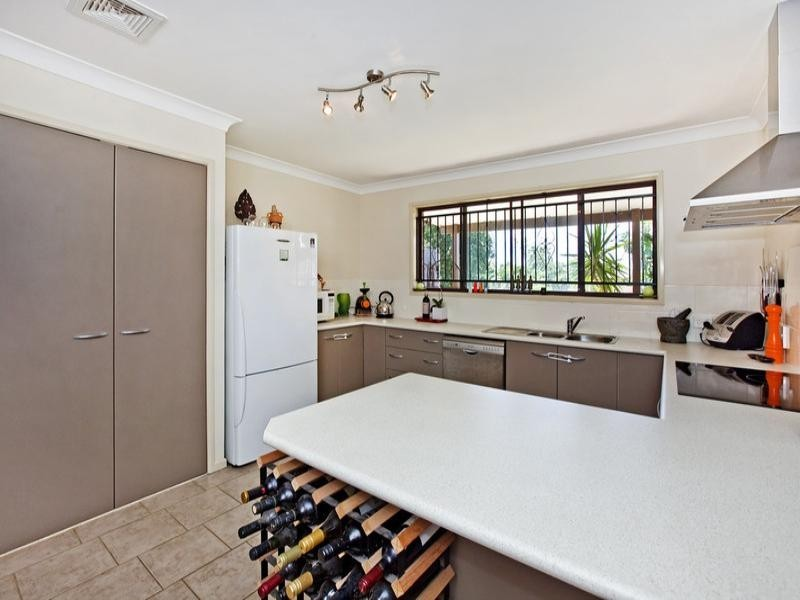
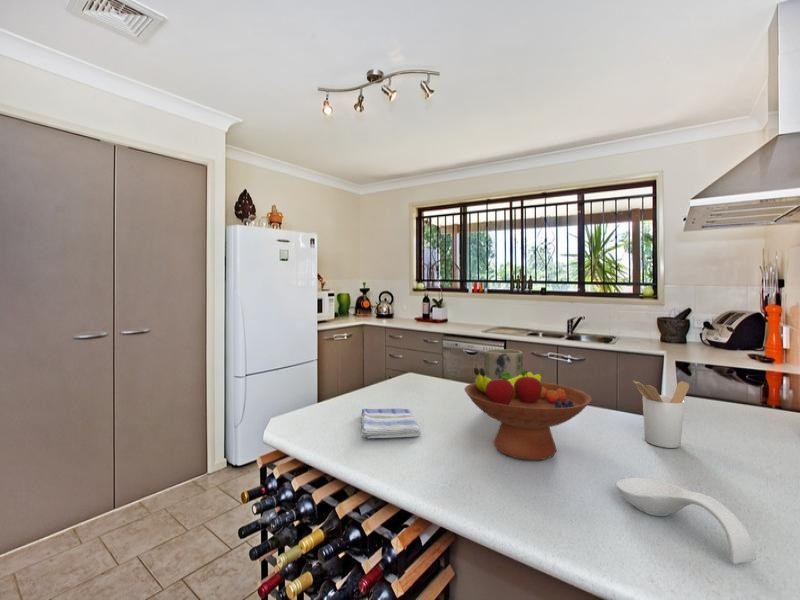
+ utensil holder (657, 411)
+ fruit bowl (525, 409)
+ dish towel (388, 421)
+ plant pot (502, 378)
+ spoon rest (677, 504)
